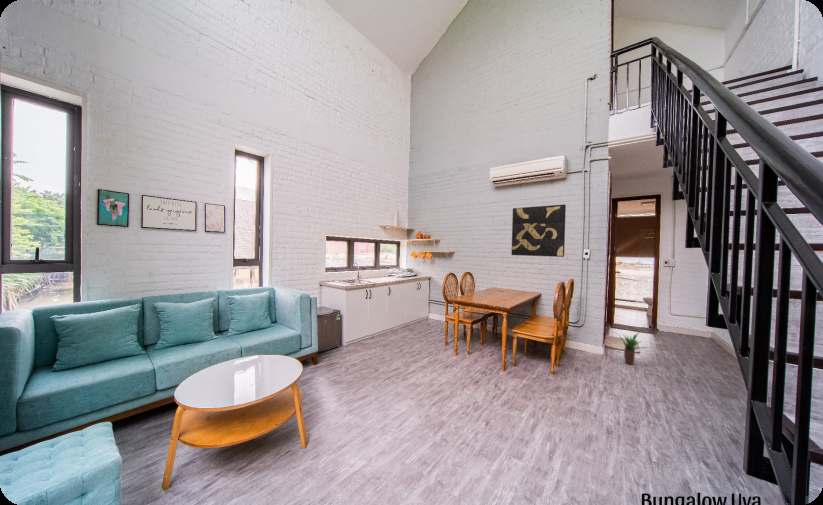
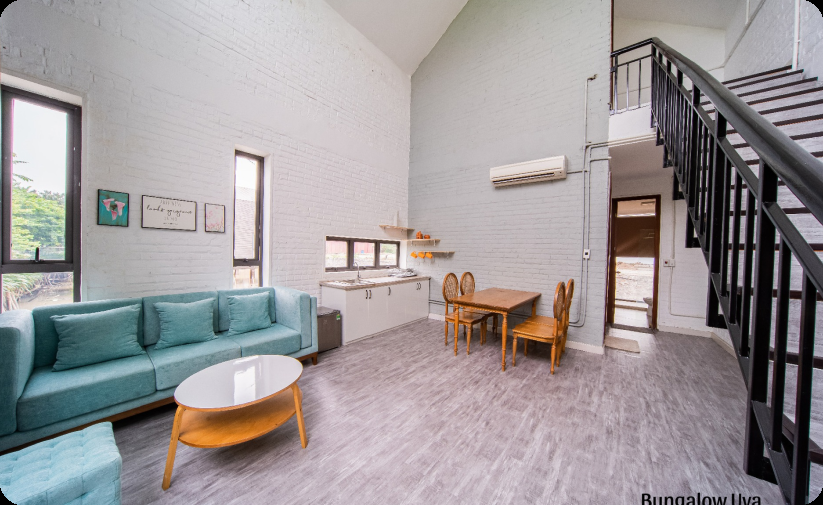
- wall art (537, 231)
- potted plant (632, 347)
